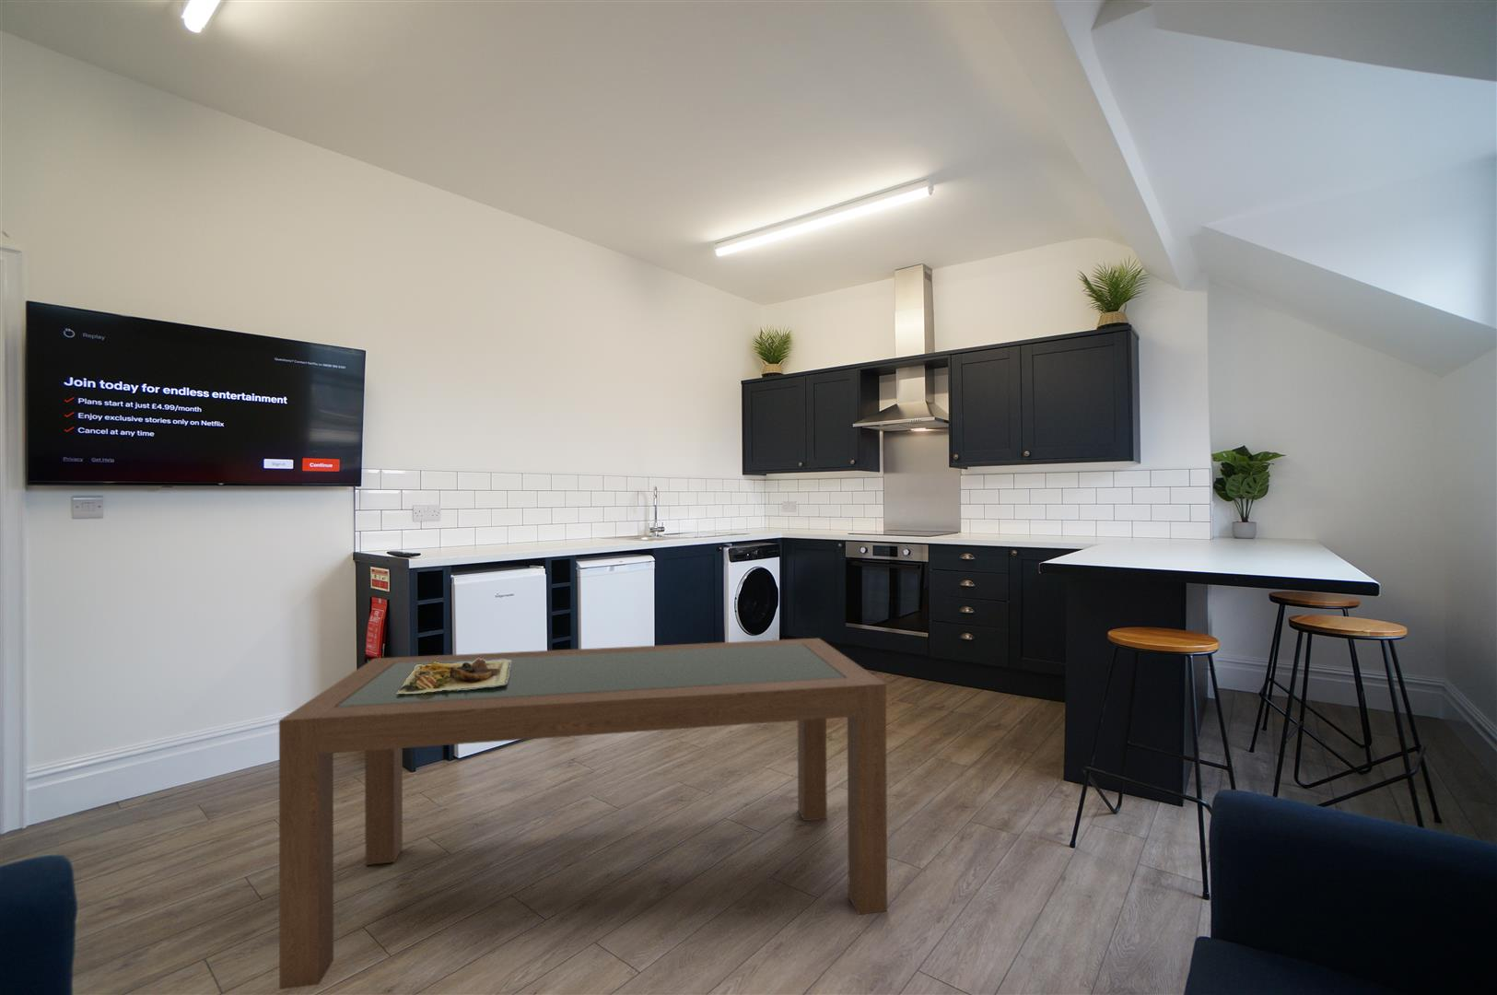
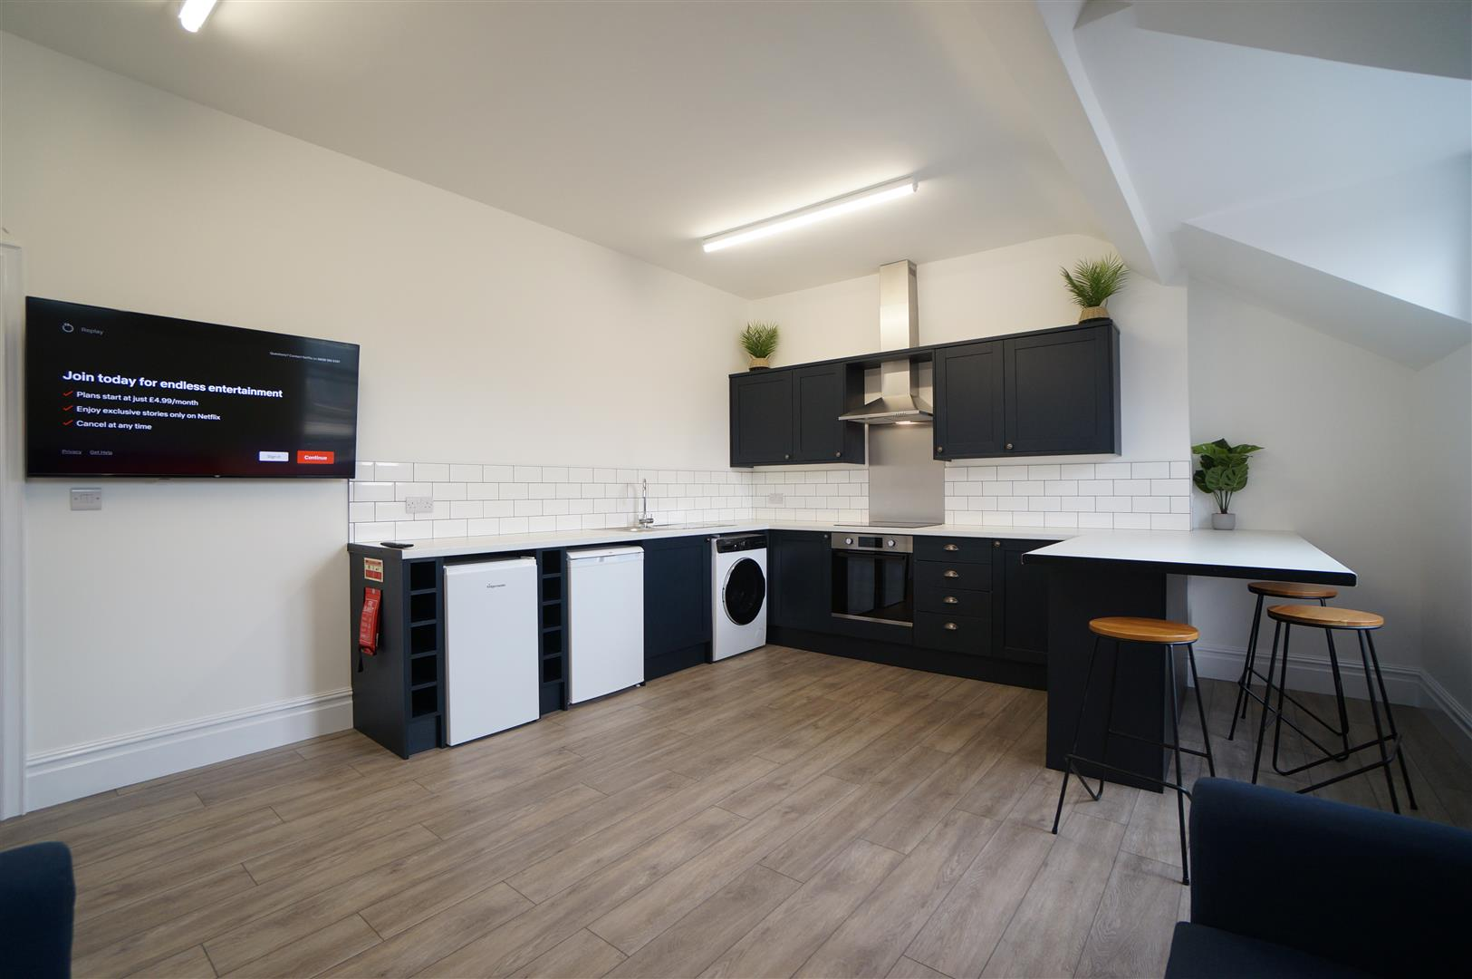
- food plate (458, 669)
- dining table (607, 733)
